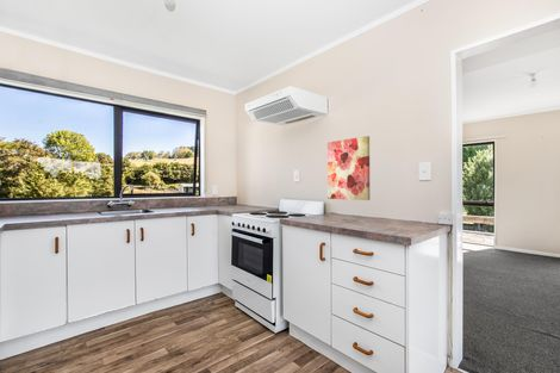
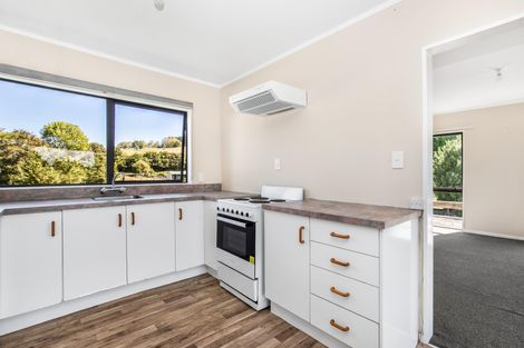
- wall art (347, 169)
